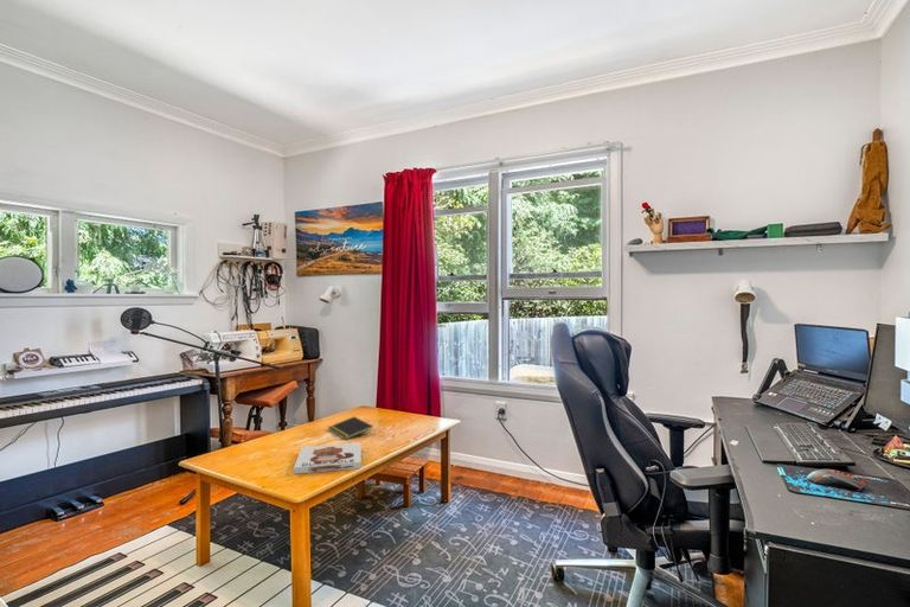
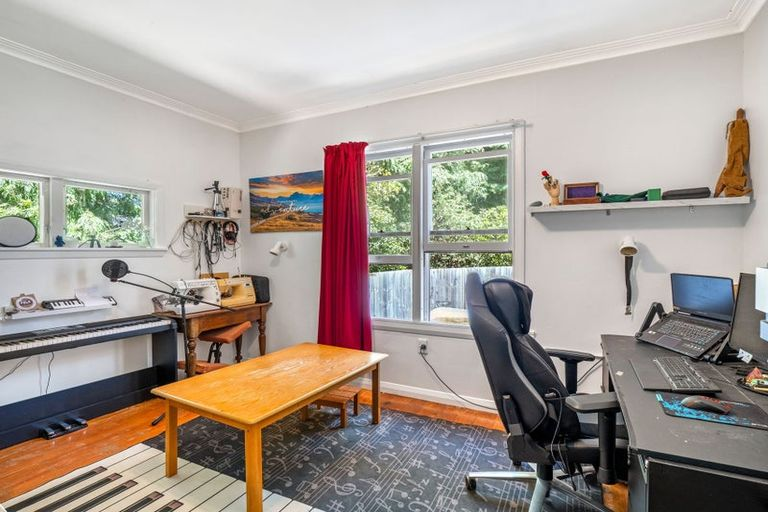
- board game (329, 456)
- notepad (350, 427)
